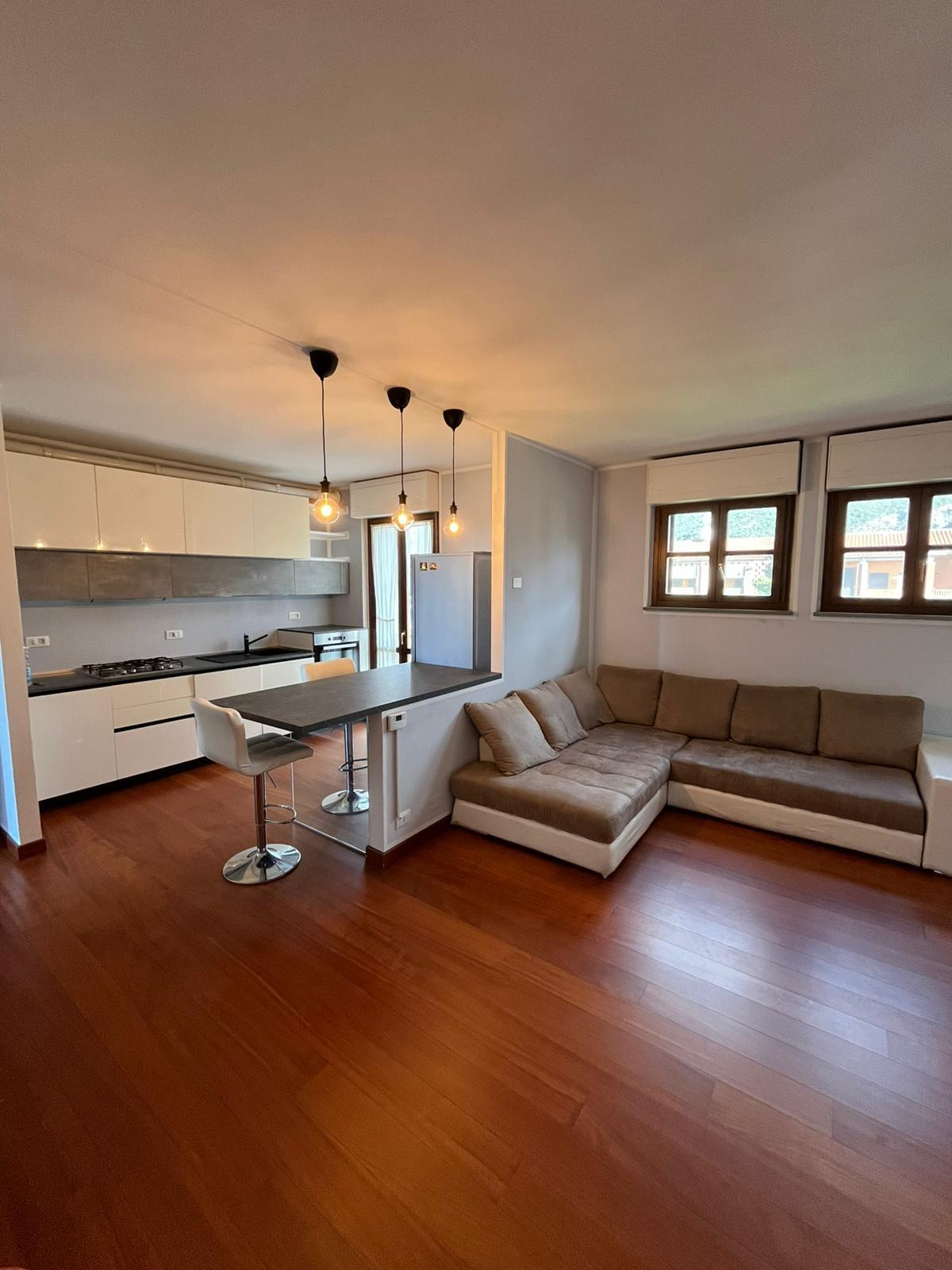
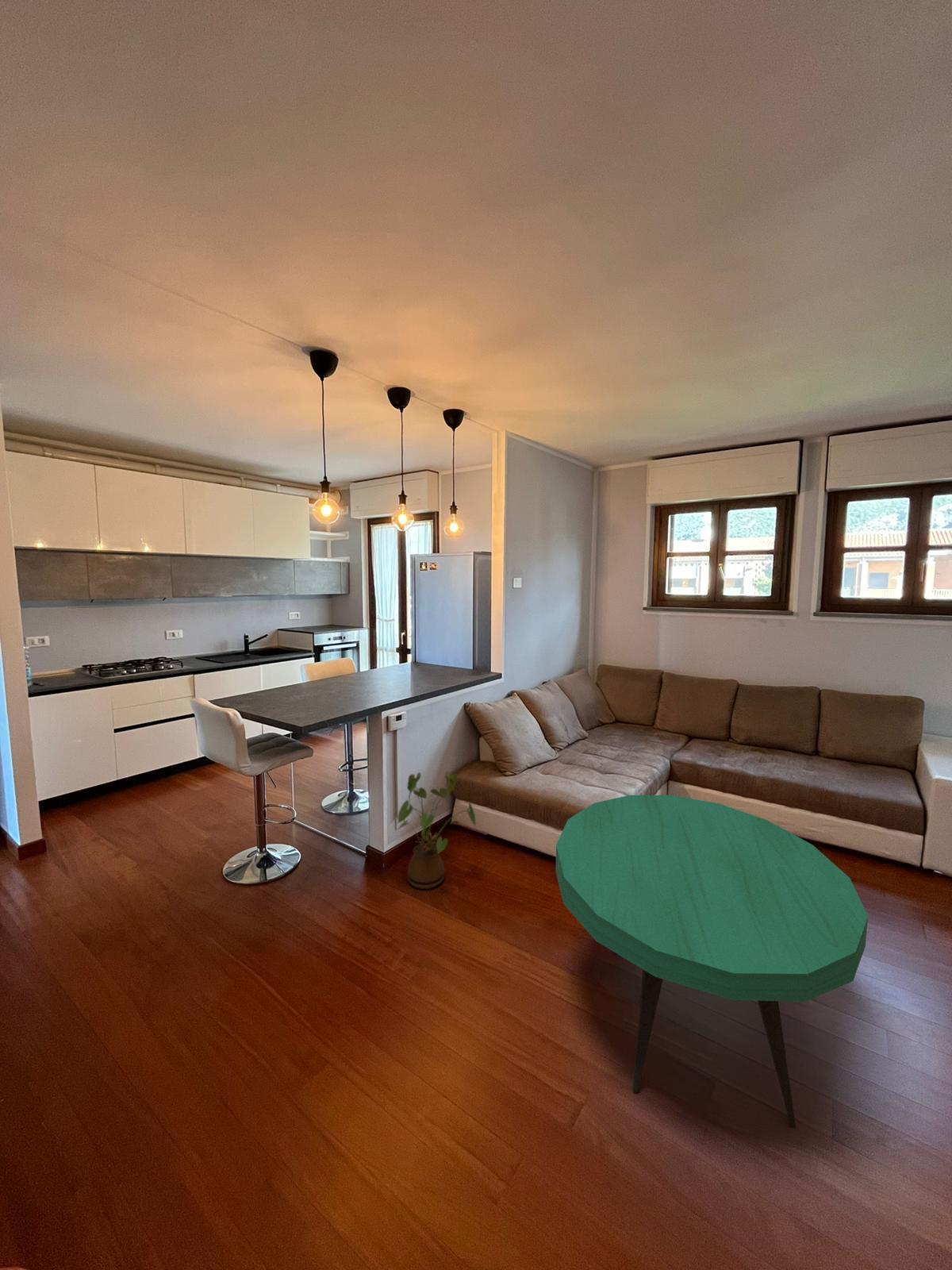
+ coffee table (690, 934)
+ house plant (430, 832)
